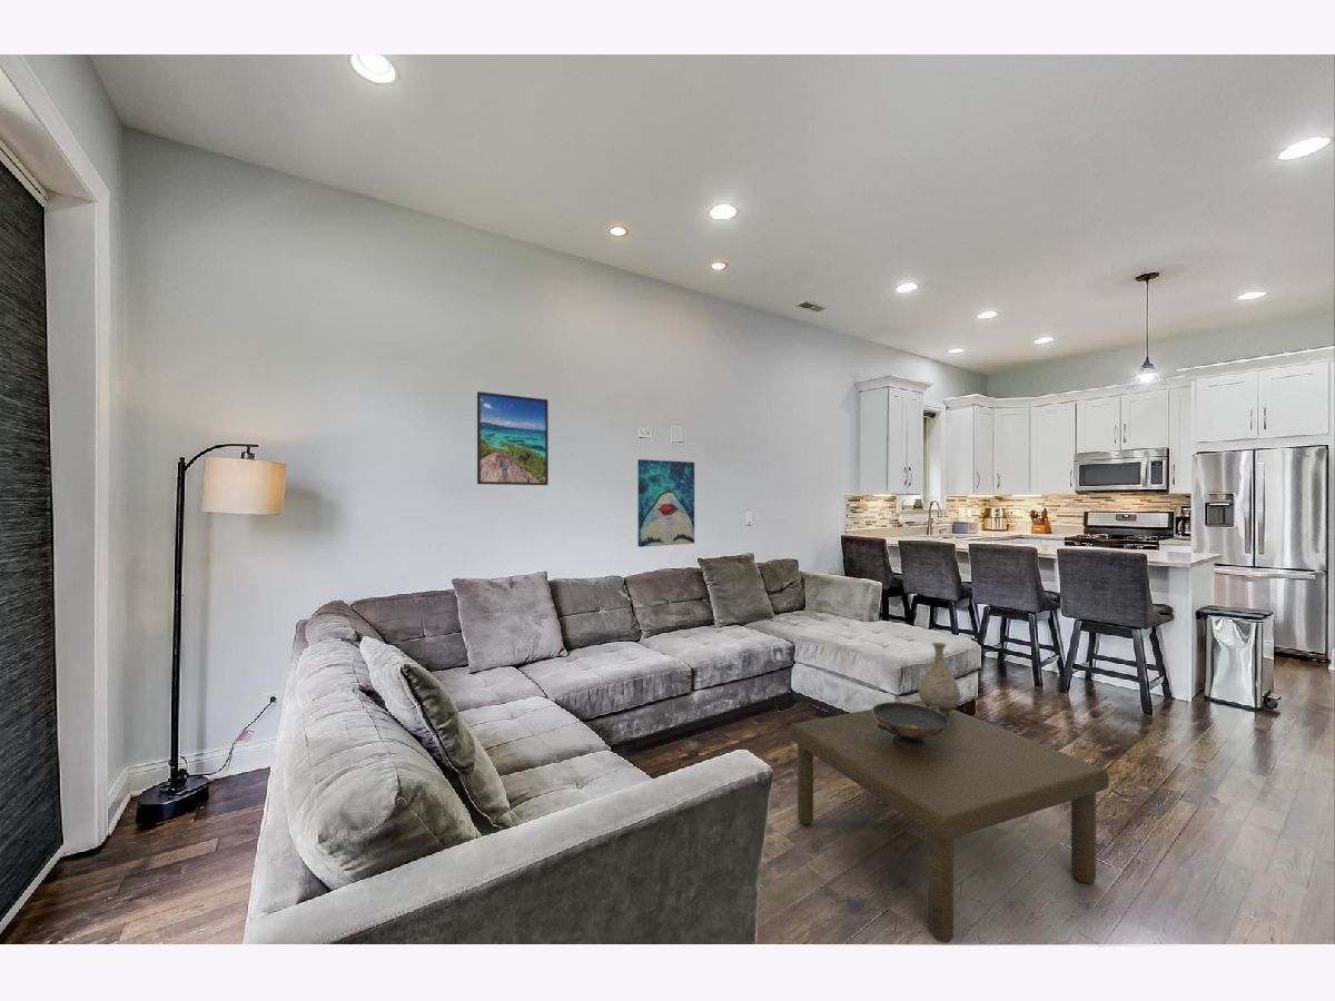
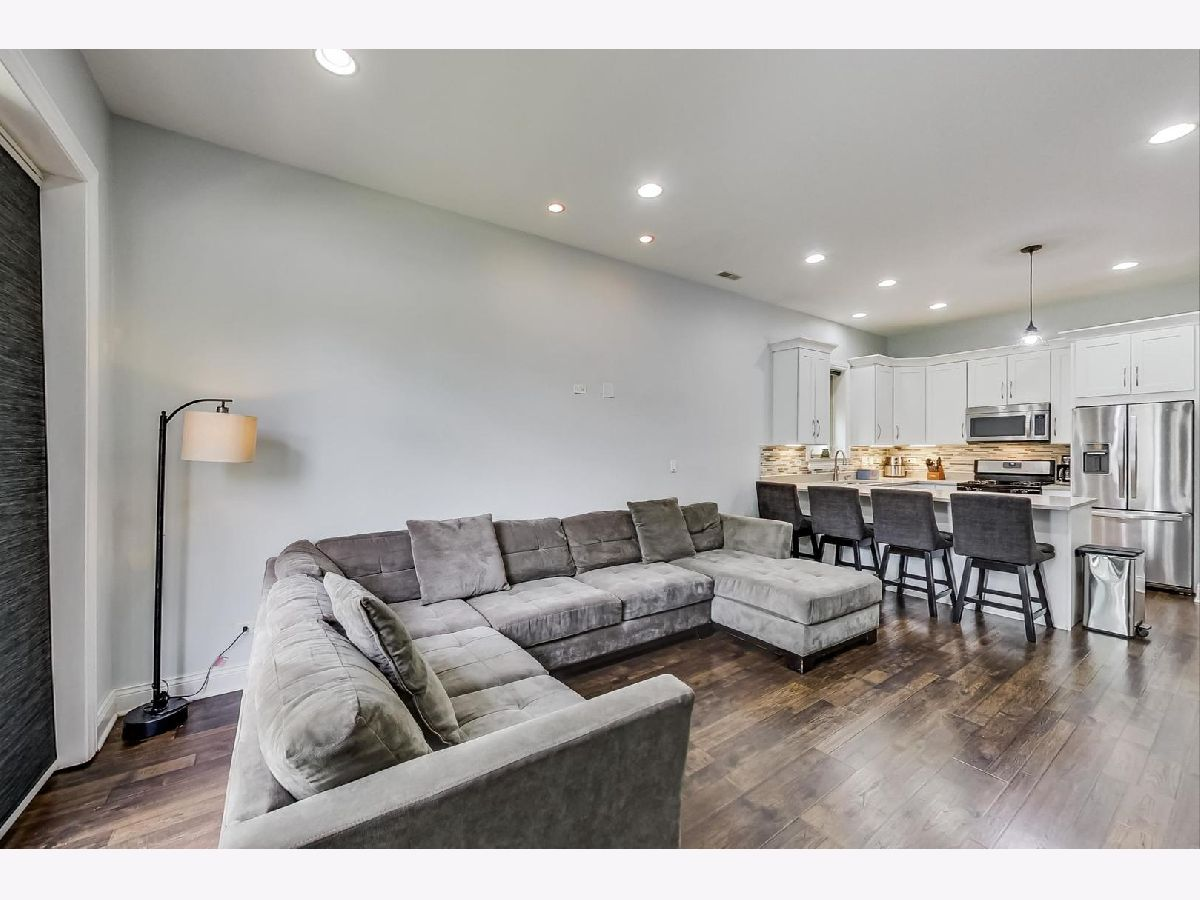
- wall art (666, 503)
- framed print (513, 439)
- coffee table (933, 796)
- decorative bowl (909, 727)
- vase (939, 677)
